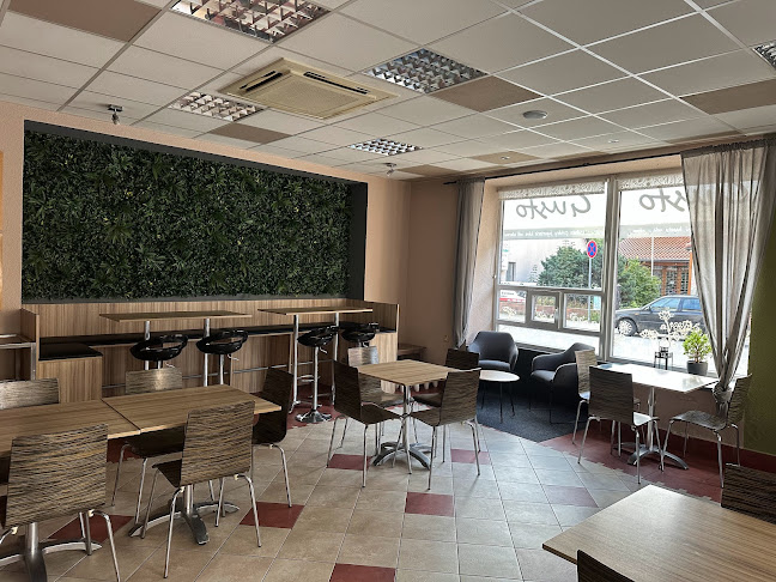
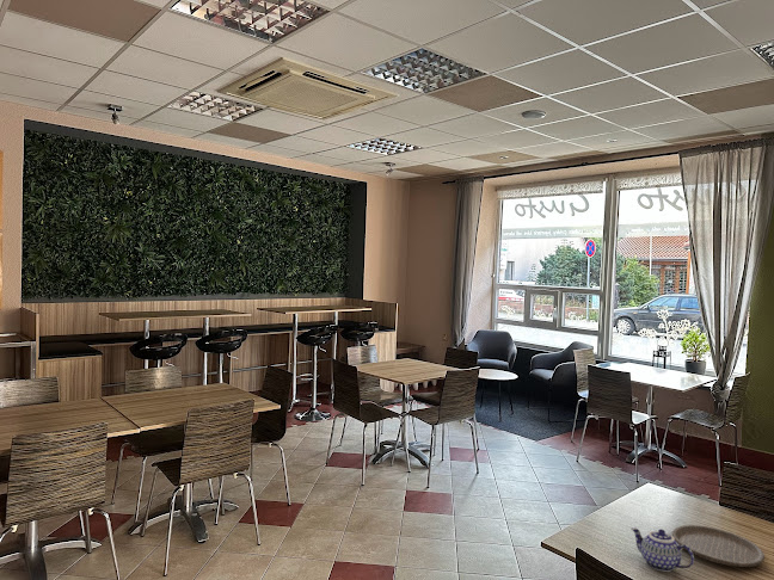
+ teapot (661, 547)
+ plate (715, 545)
